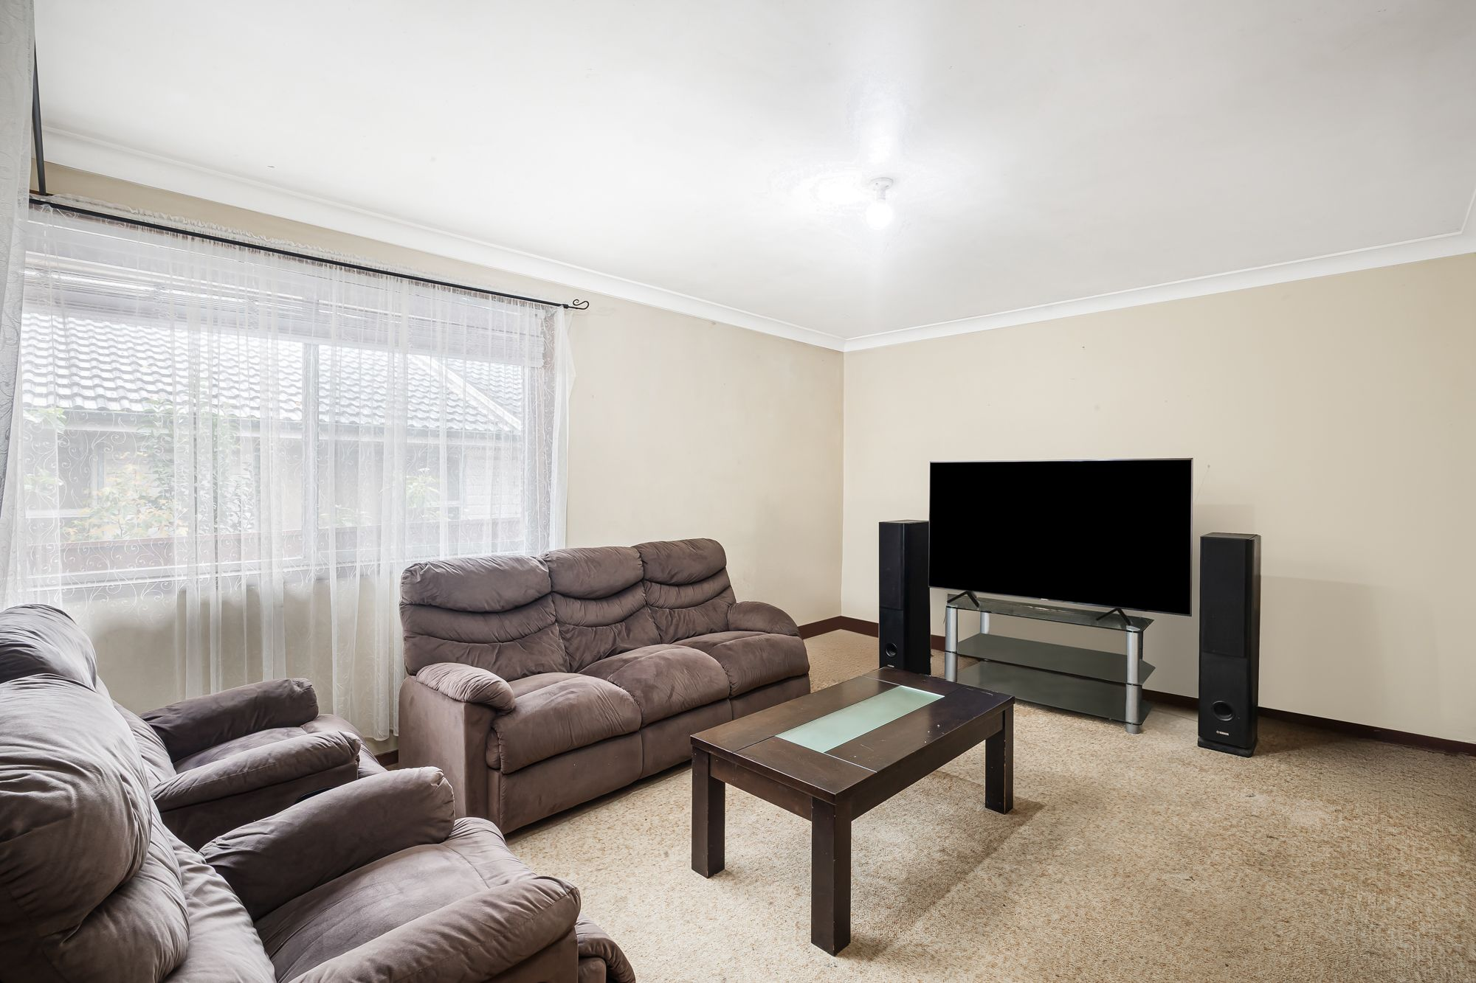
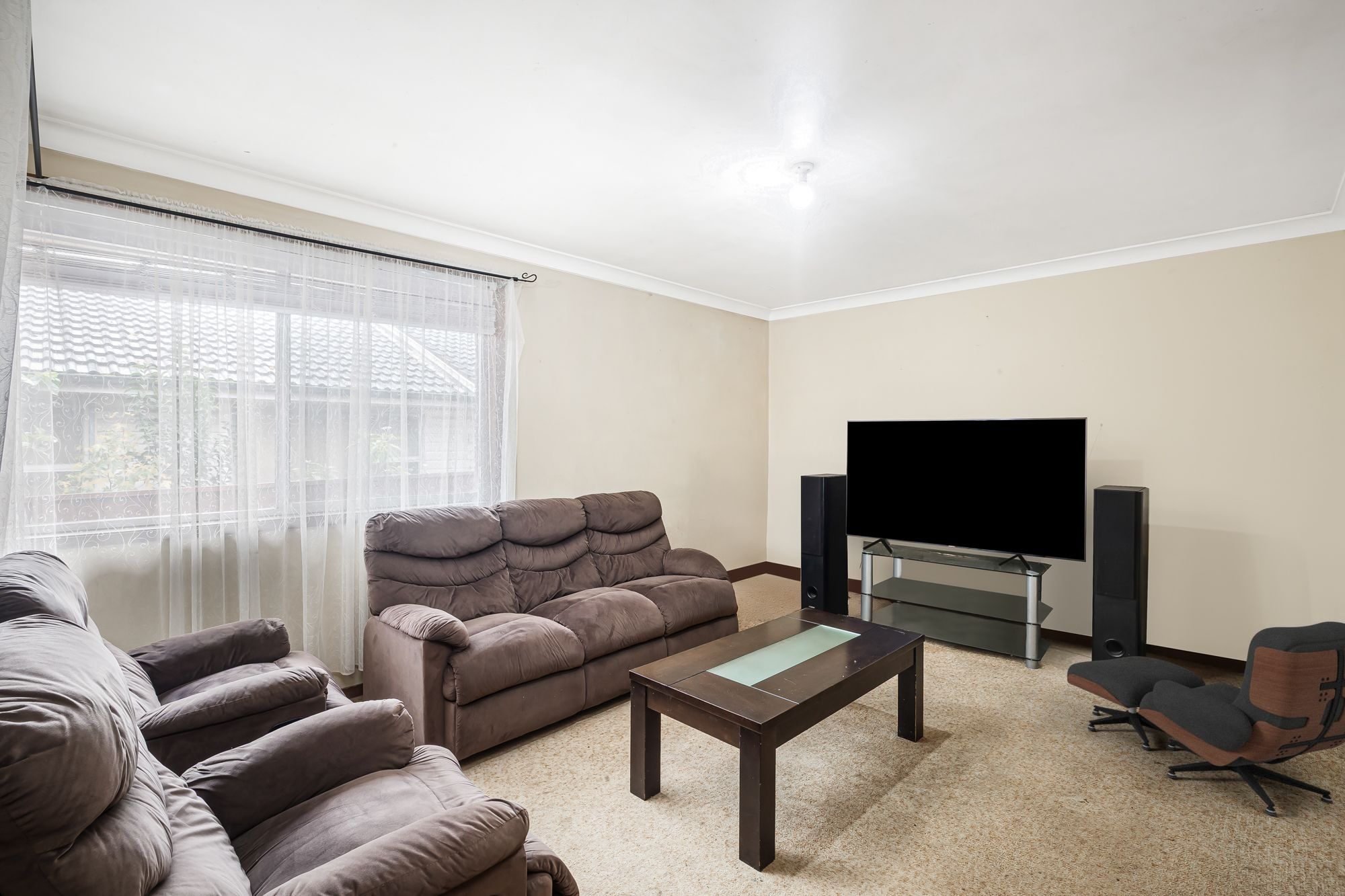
+ lounge chair (1201, 681)
